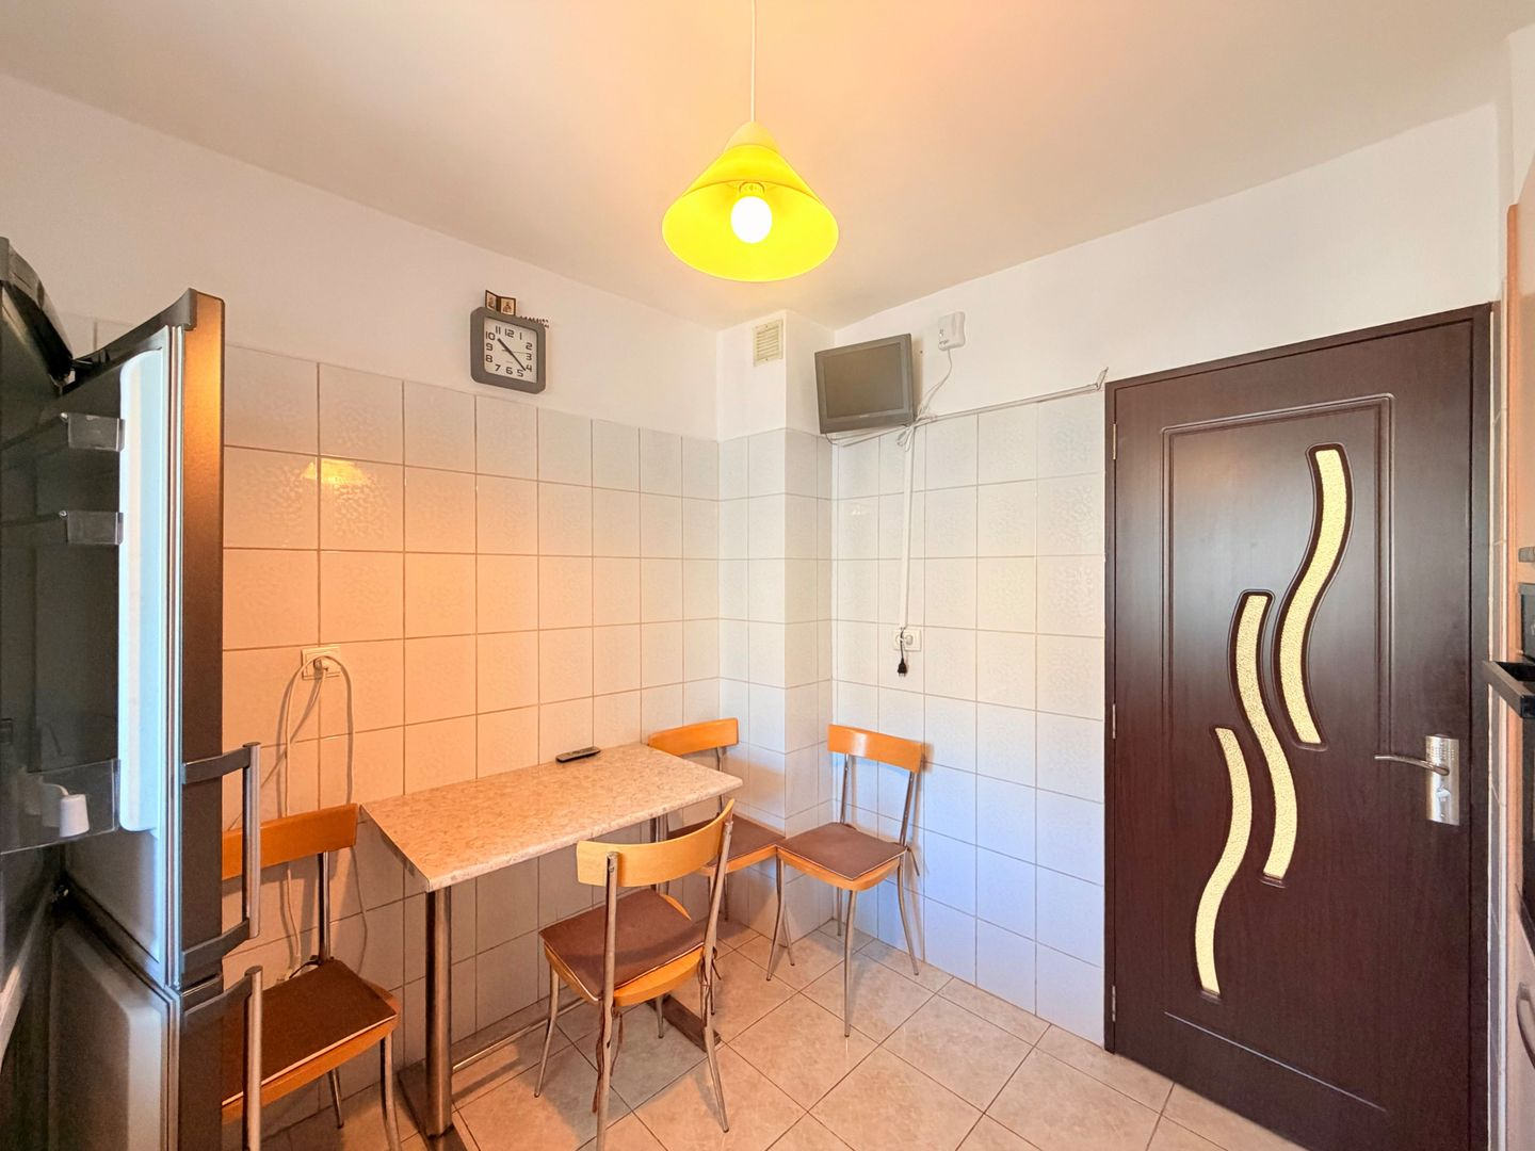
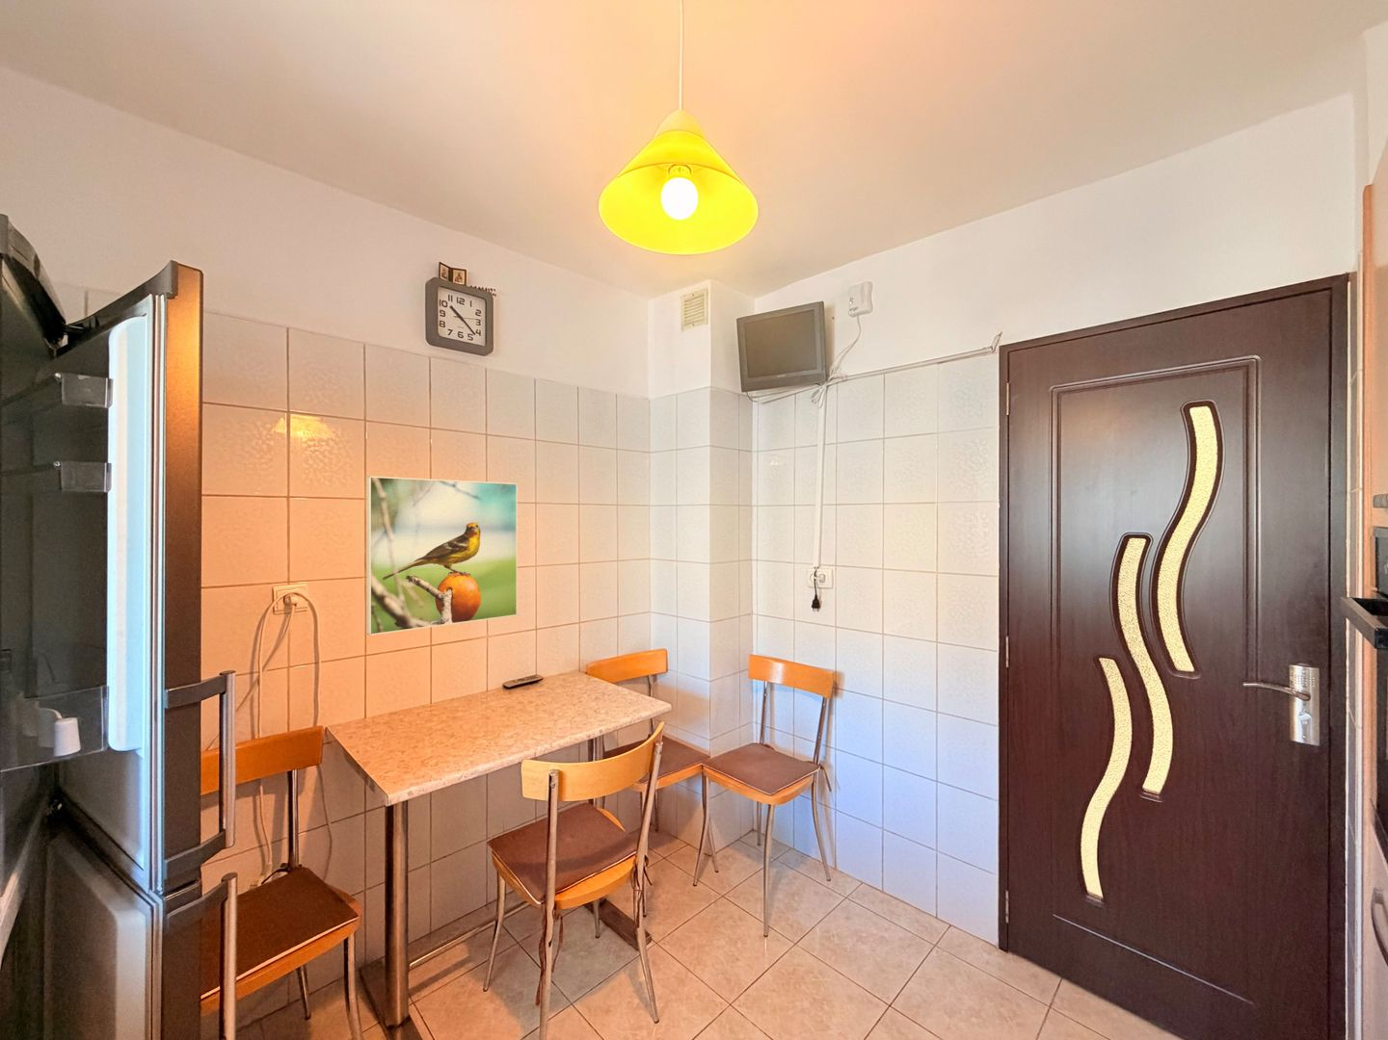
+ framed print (448, 552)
